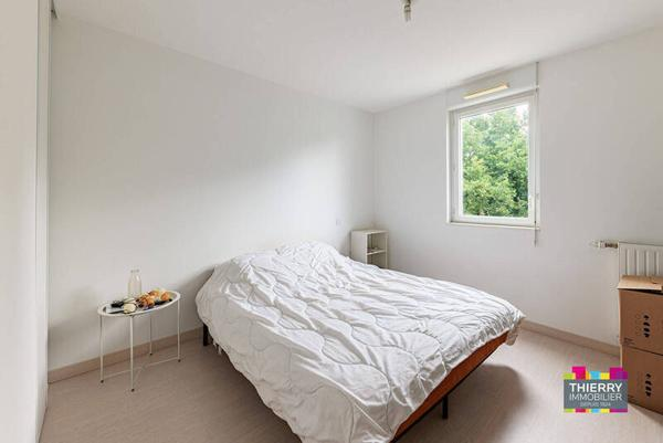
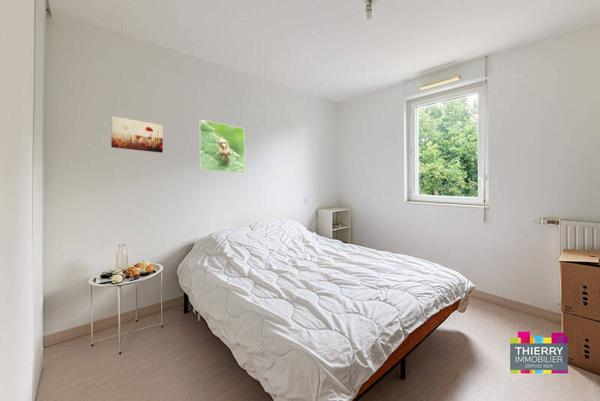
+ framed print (222, 147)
+ wall art (138, 135)
